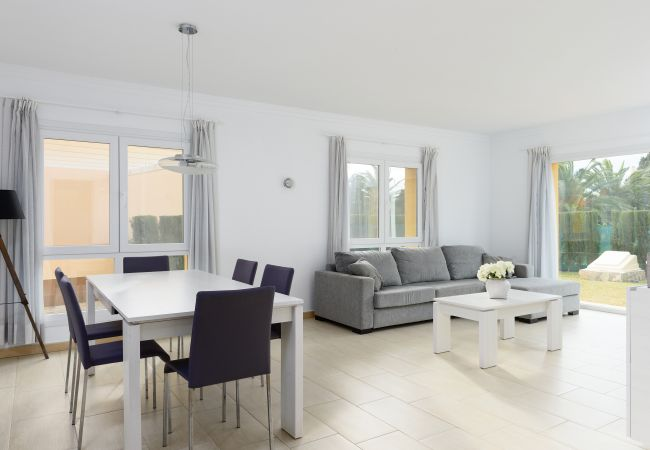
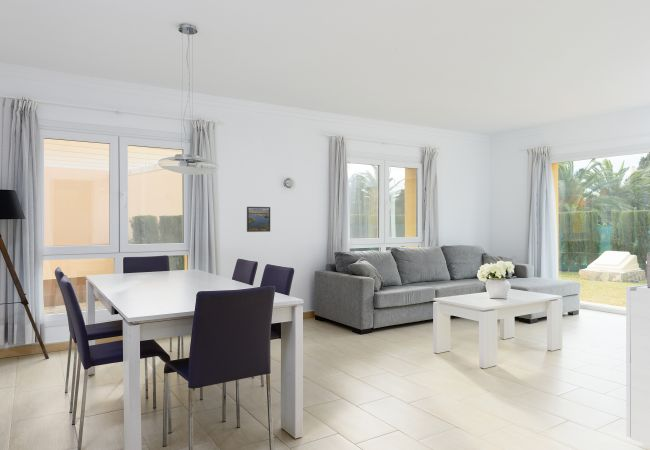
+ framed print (258, 219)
